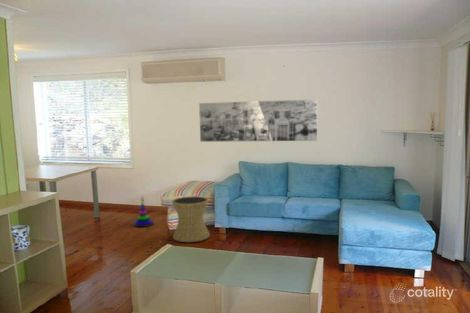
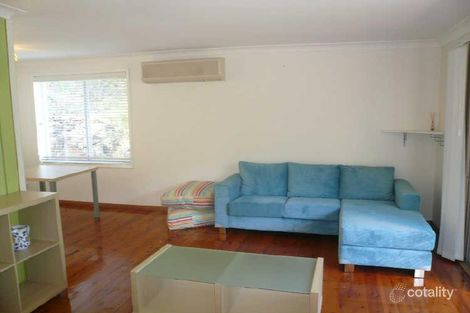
- stacking toy (142, 210)
- side table (190, 218)
- wall art (256, 121)
